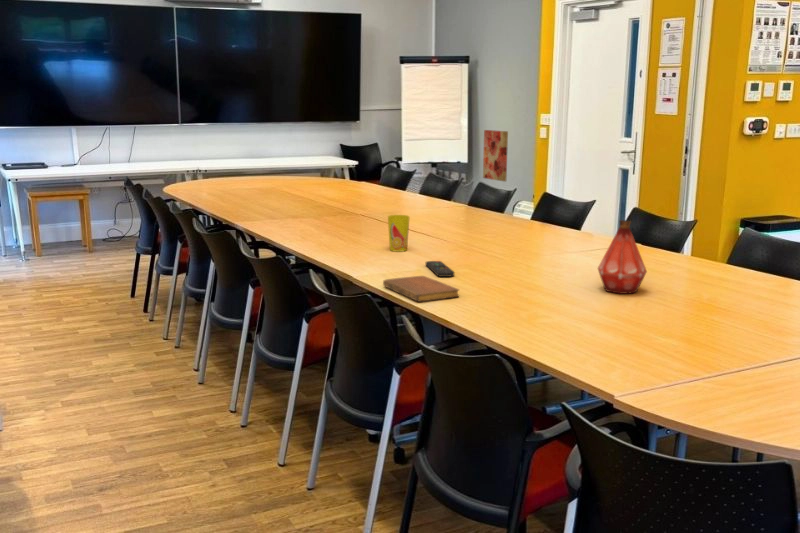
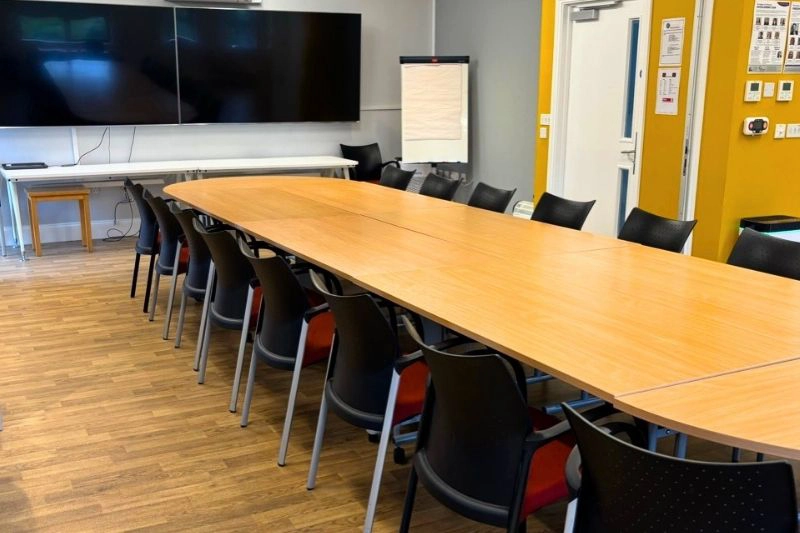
- bottle (621, 255)
- wall art (495, 155)
- remote control (439, 268)
- notebook (420, 287)
- cup (398, 233)
